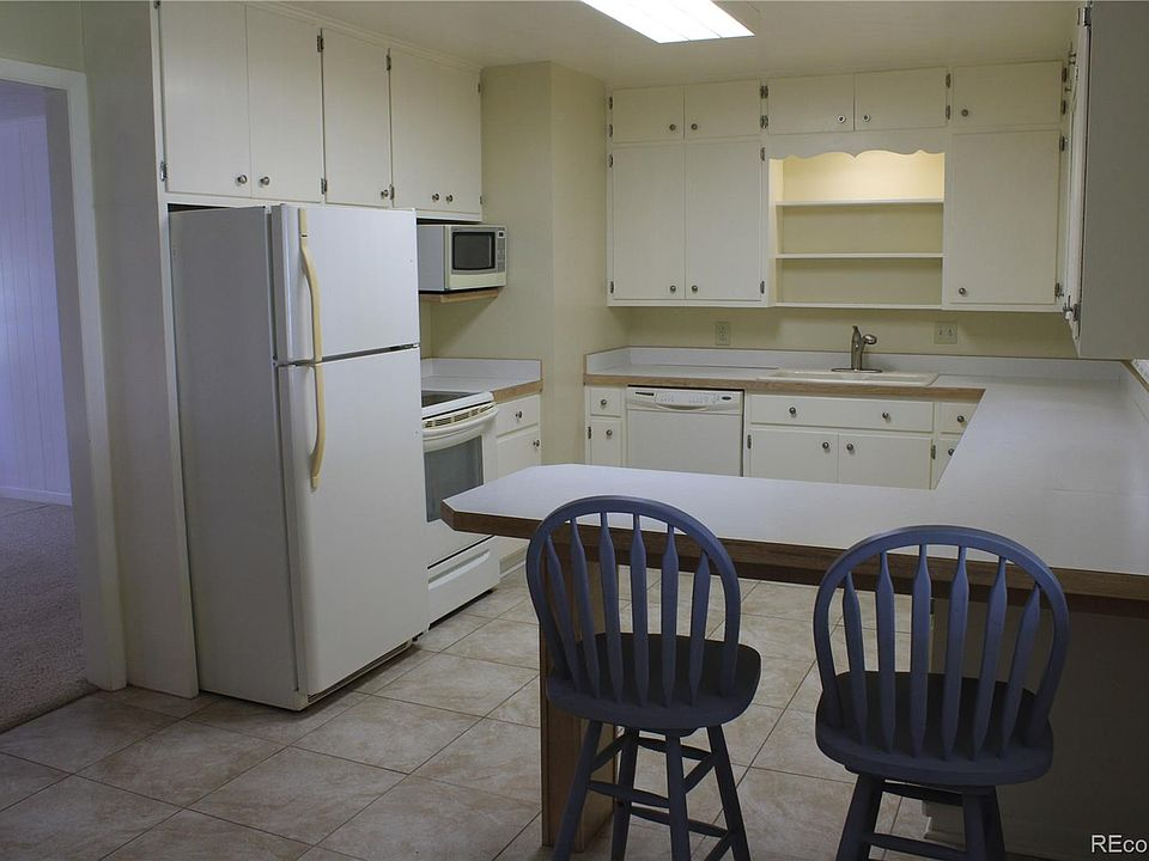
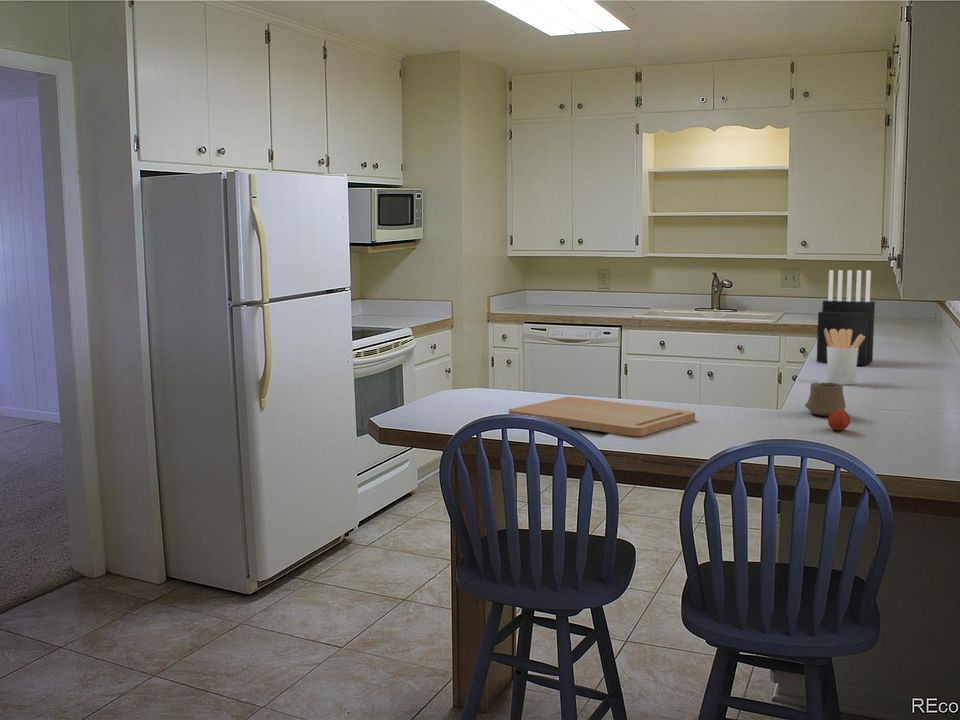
+ knife block (845, 317)
+ utensil holder (841, 355)
+ cutting board (600, 414)
+ fruit (838, 419)
+ cup (826, 399)
